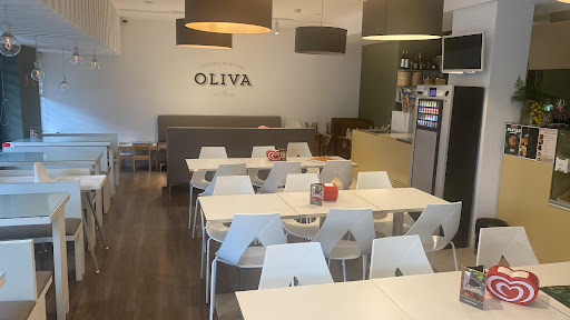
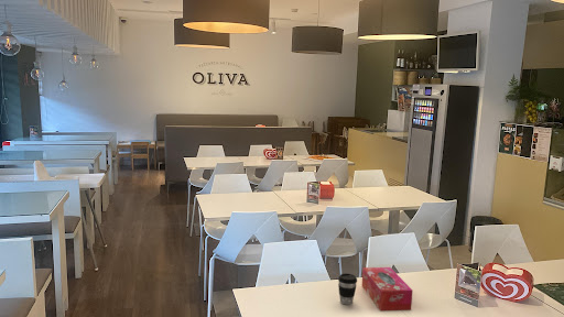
+ coffee cup (347, 288)
+ tissue box (386, 287)
